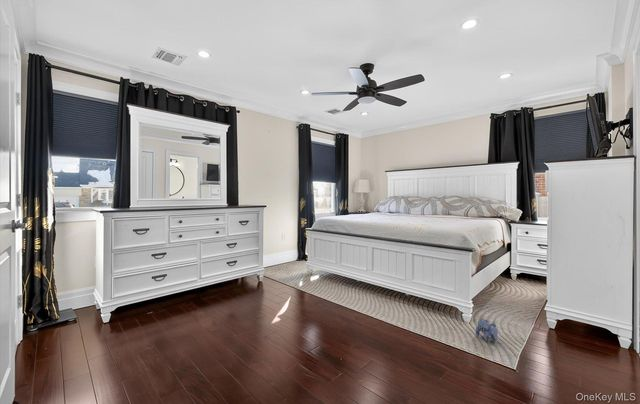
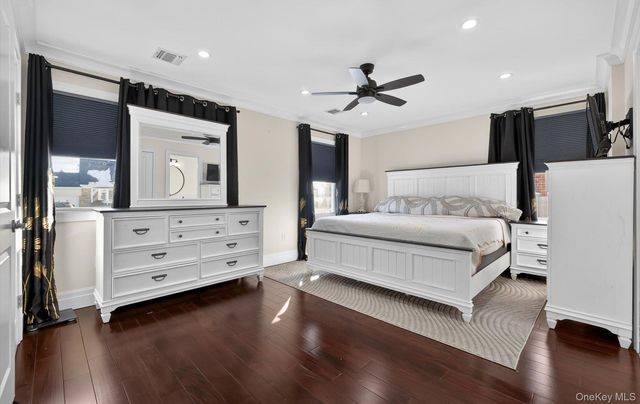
- plush toy (487, 329)
